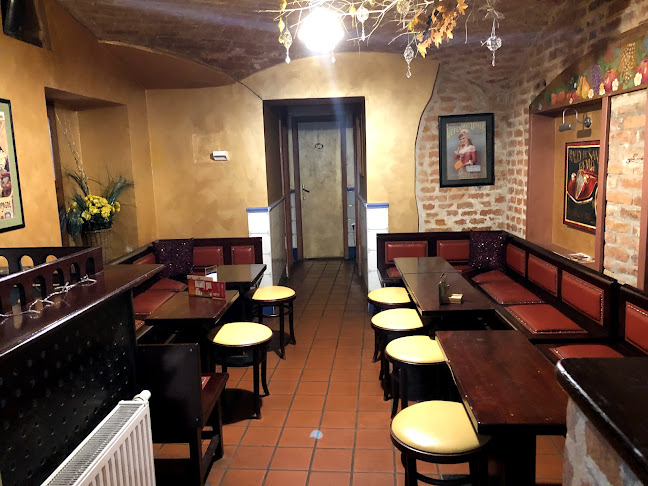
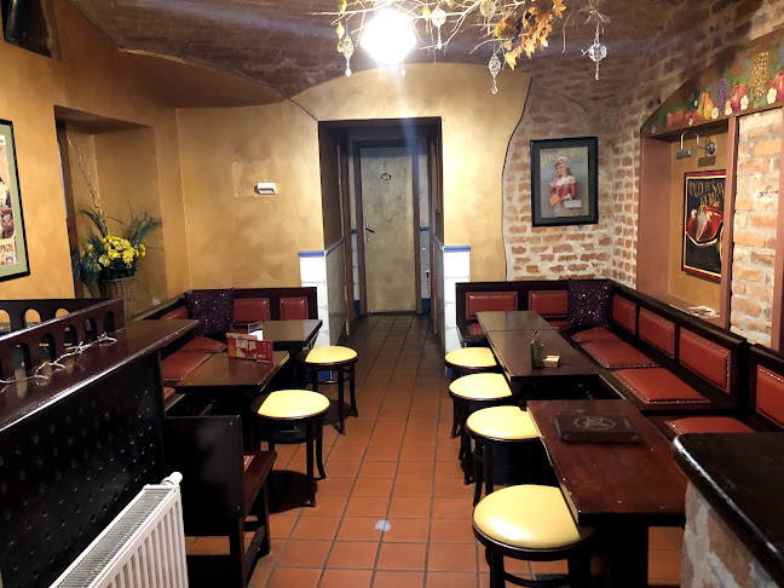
+ book (595, 427)
